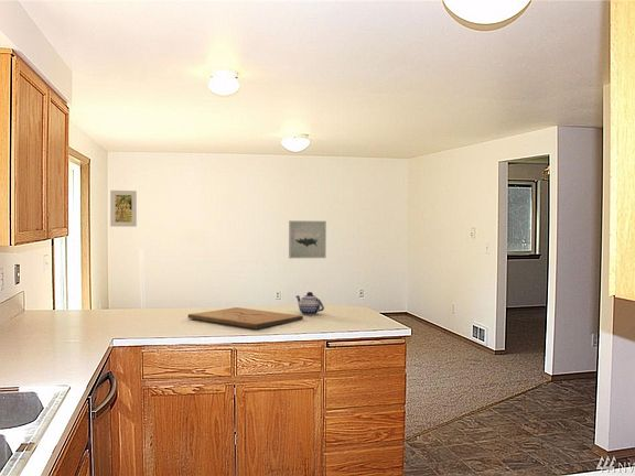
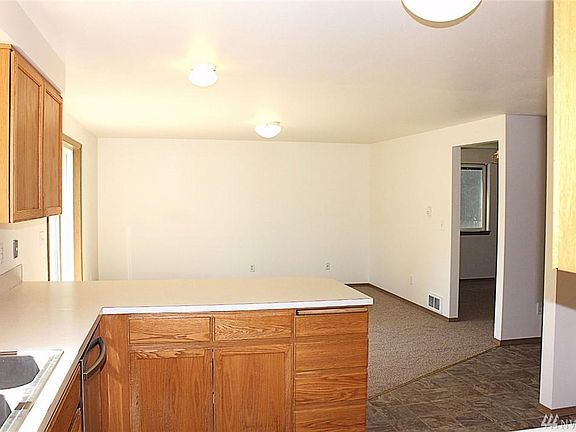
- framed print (123, 208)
- cutting board (245, 316)
- wall art (306, 239)
- teapot (309, 302)
